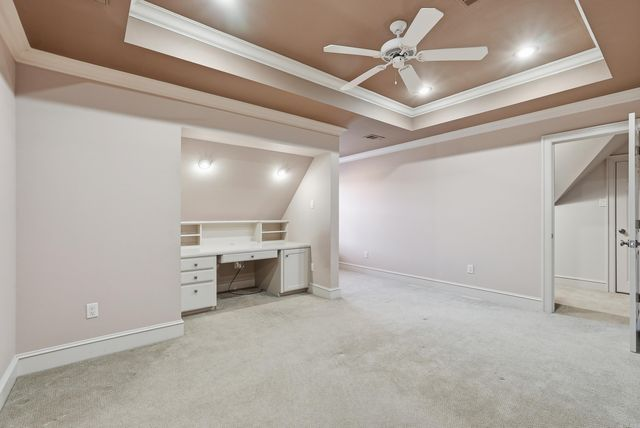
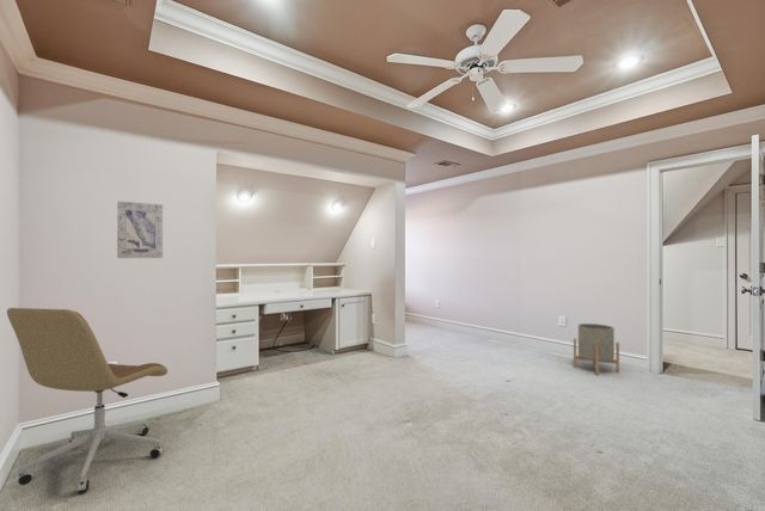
+ wall art (140, 230)
+ planter (595, 347)
+ office chair (97, 381)
